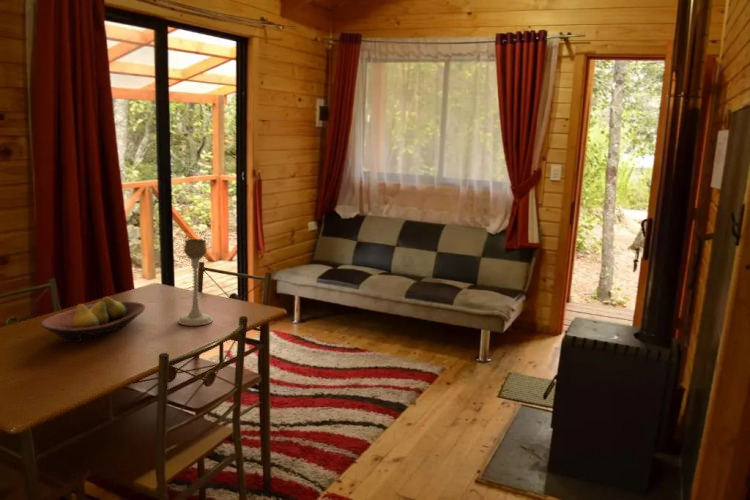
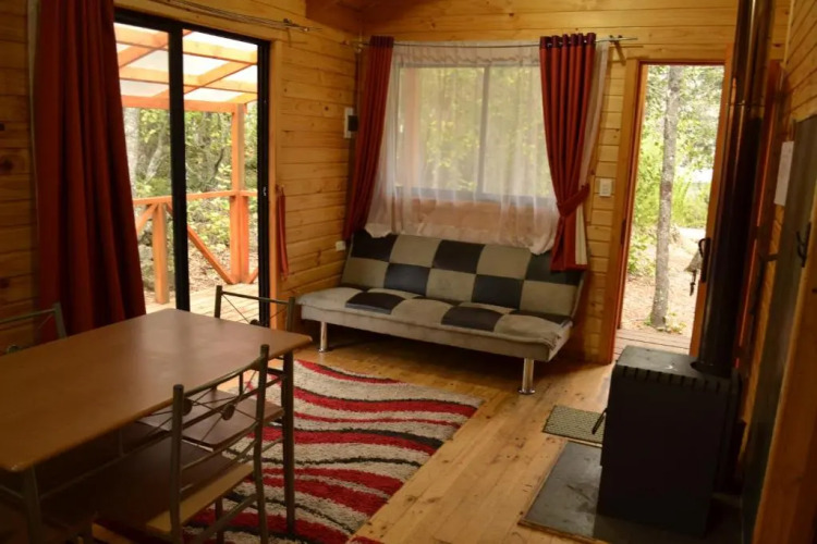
- fruit bowl (96, 315)
- candle holder (195, 280)
